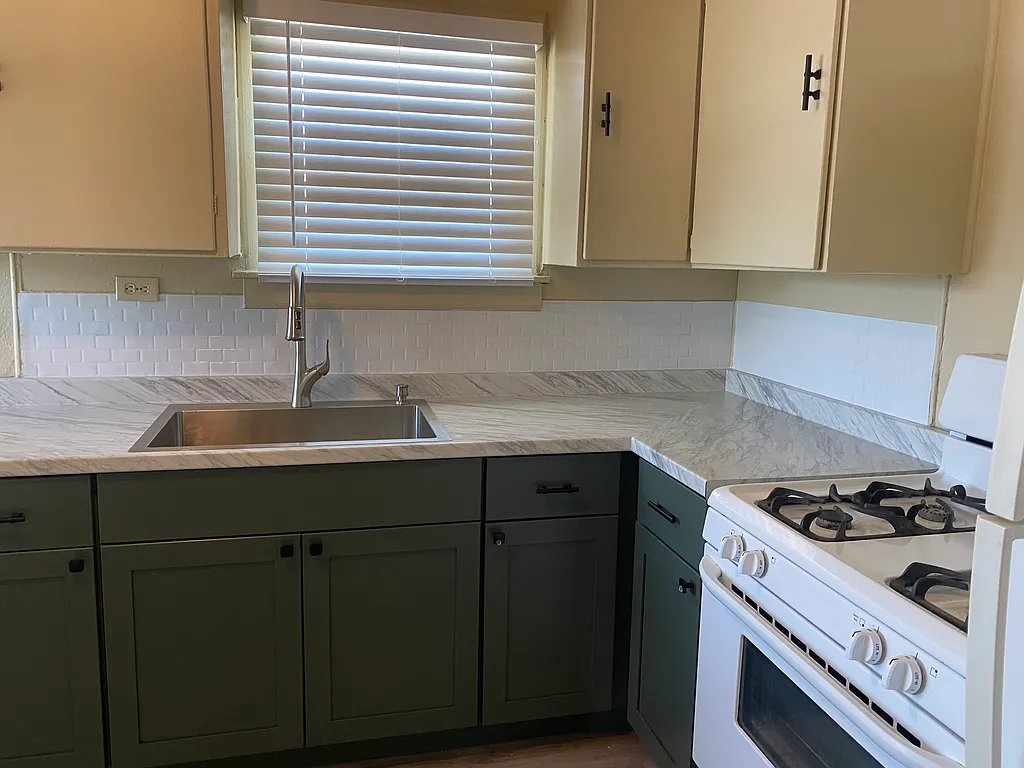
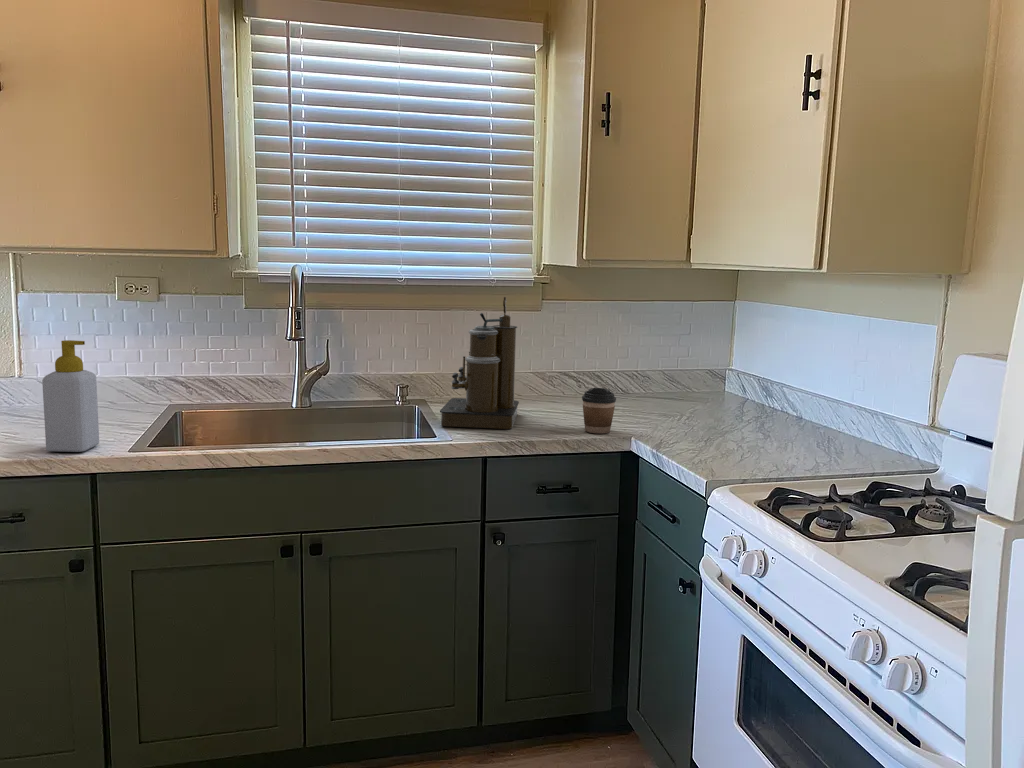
+ coffee cup (598, 408)
+ coffee maker (481, 358)
+ soap bottle (70, 395)
